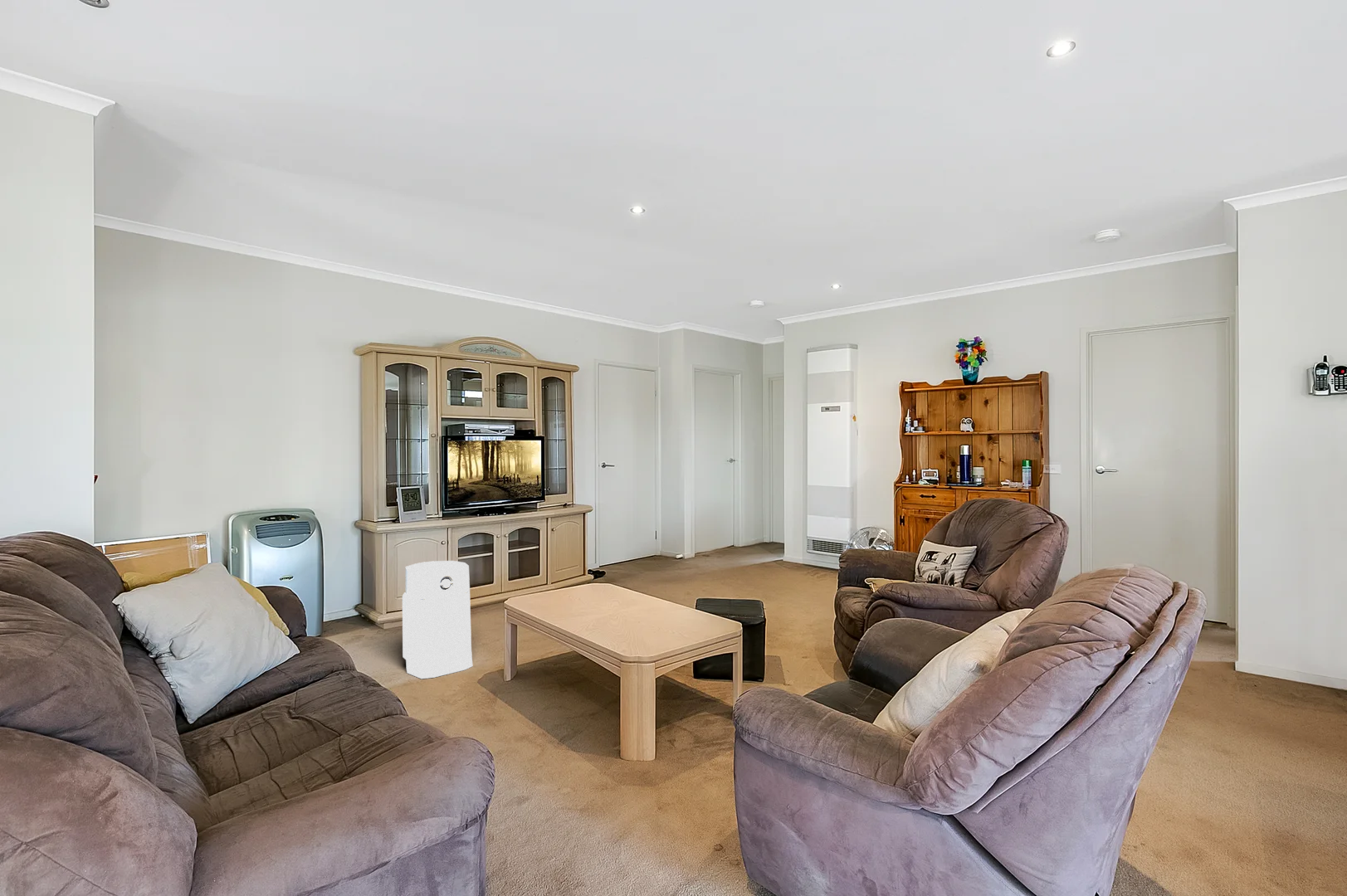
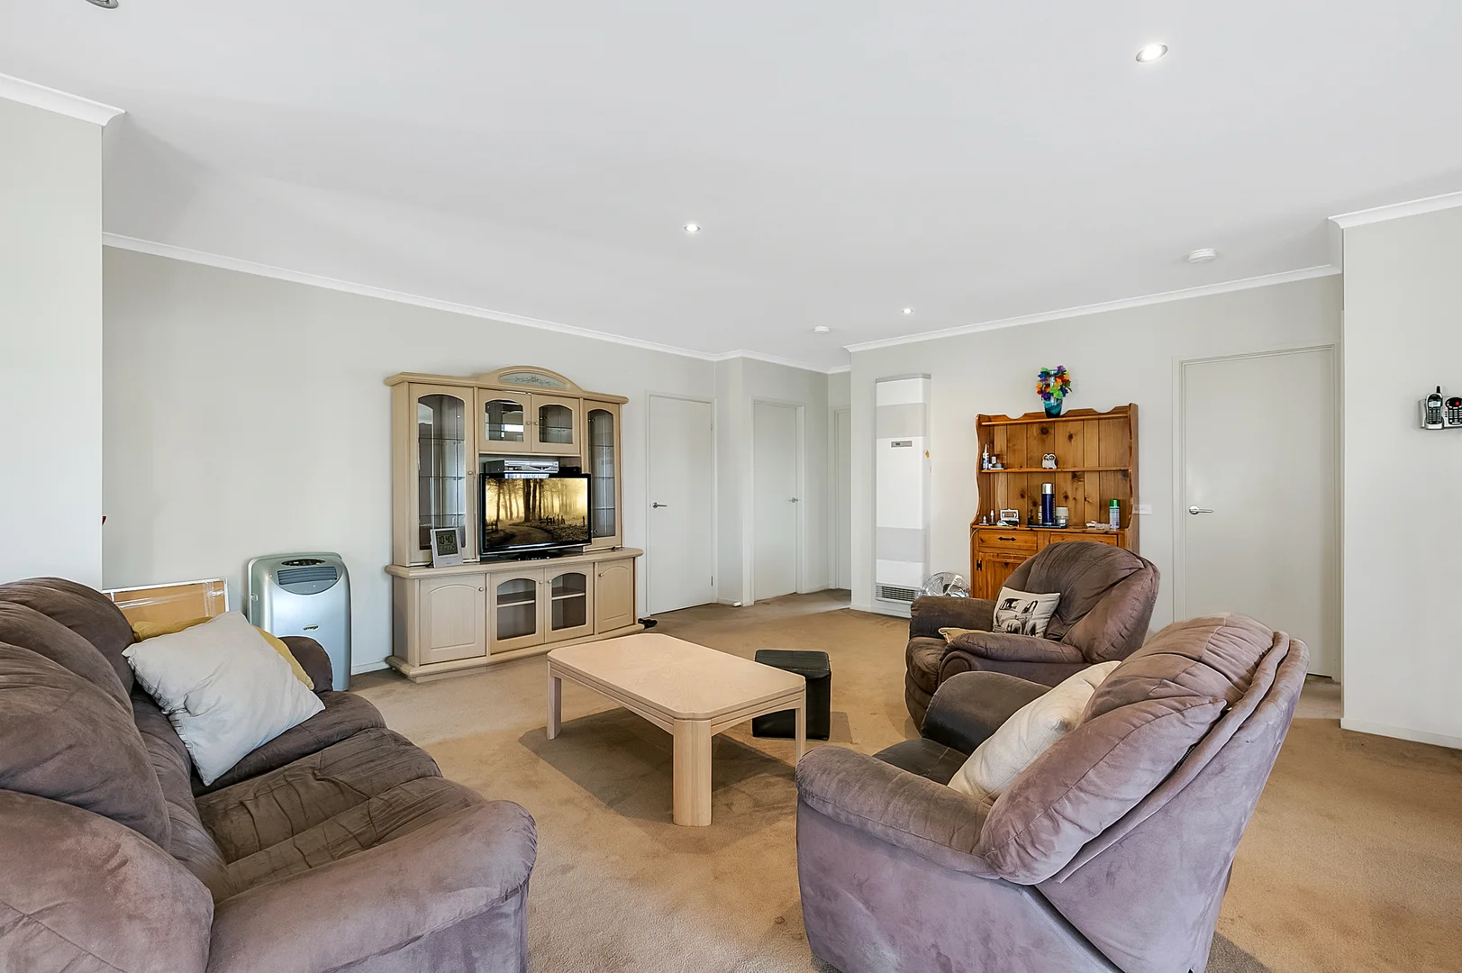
- air purifier (437, 615)
